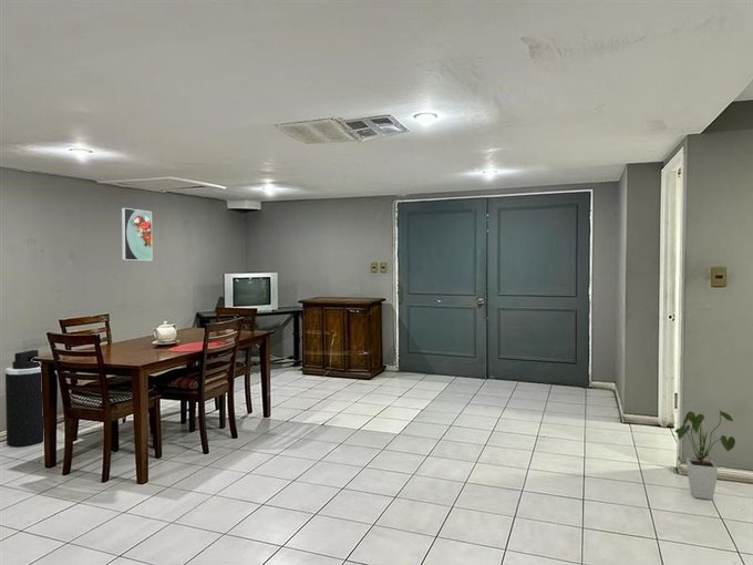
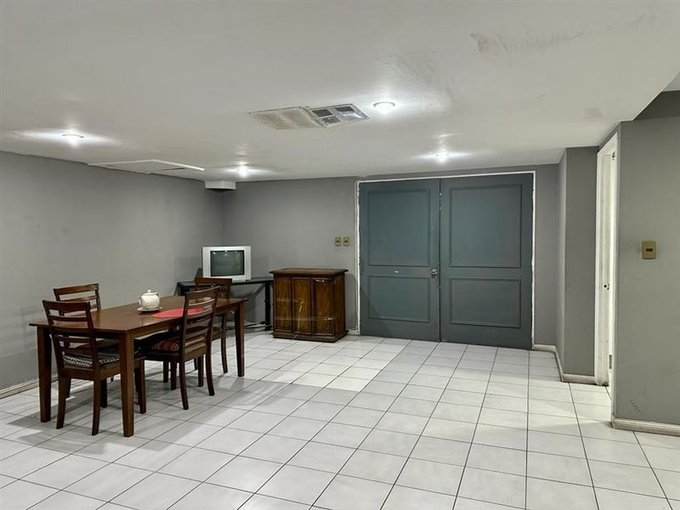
- house plant (708, 453)
- trash can (27, 396)
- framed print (137, 235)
